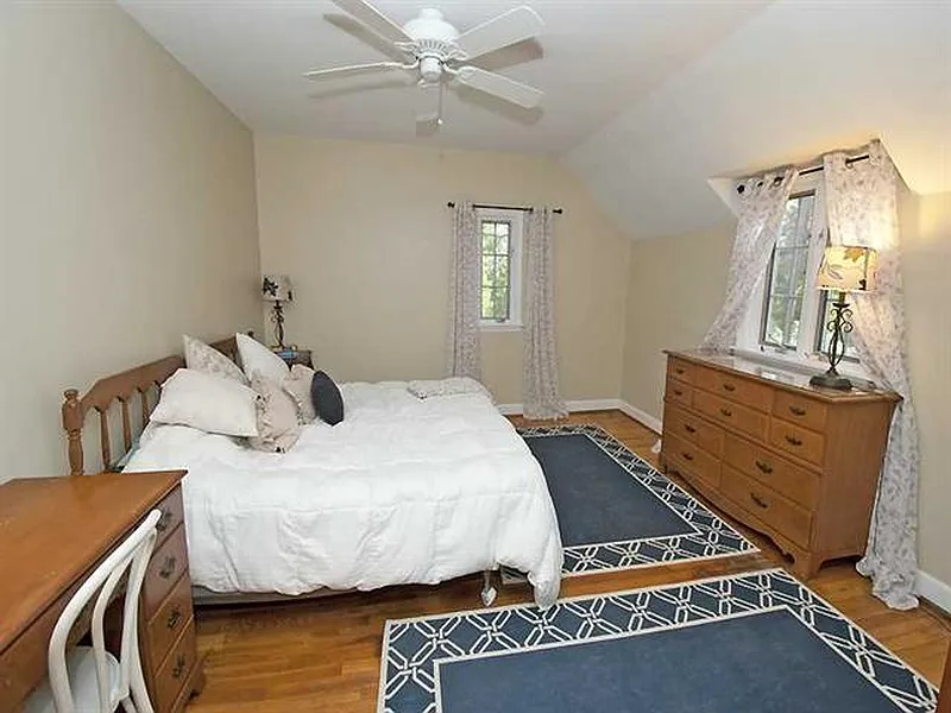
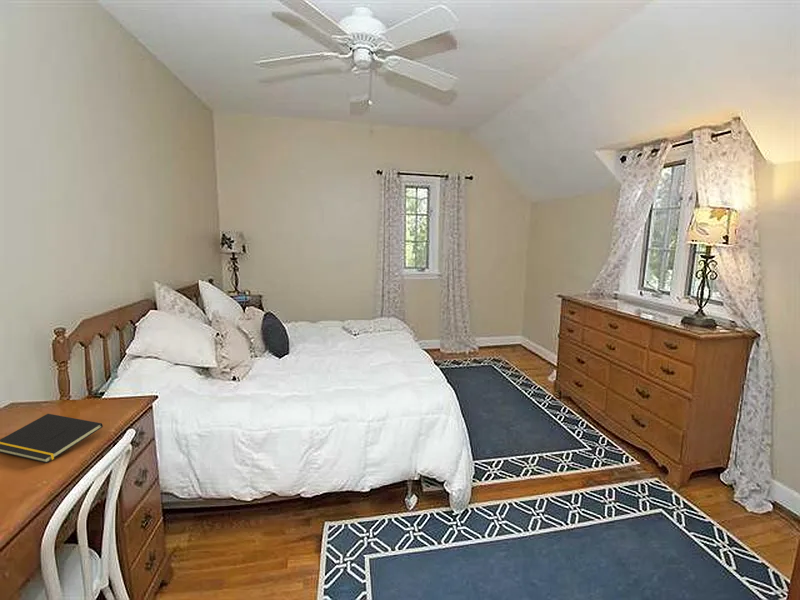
+ notepad (47, 436)
